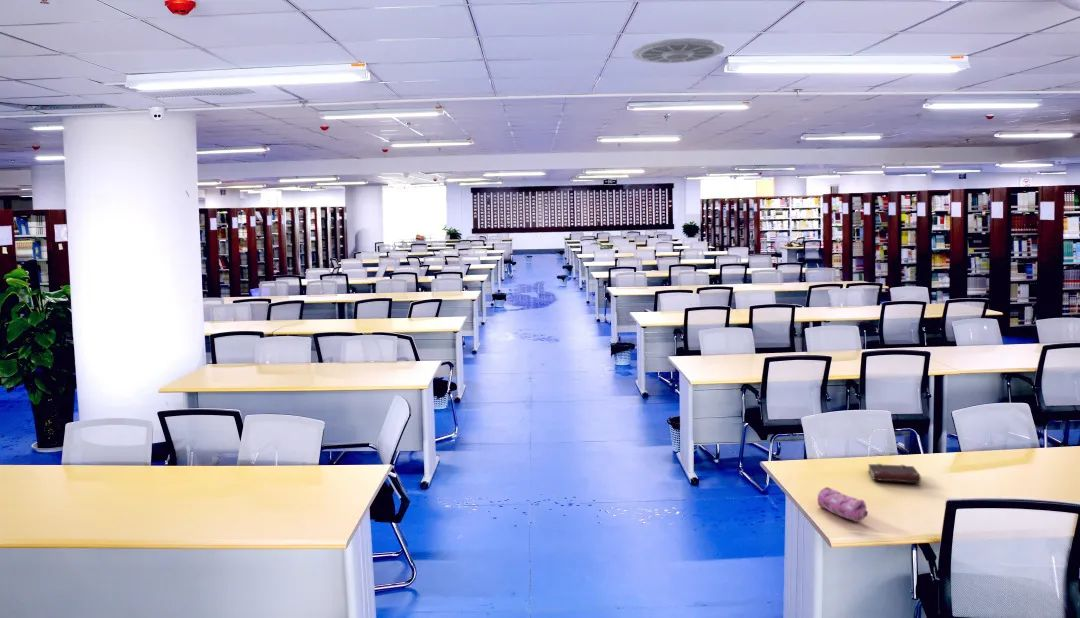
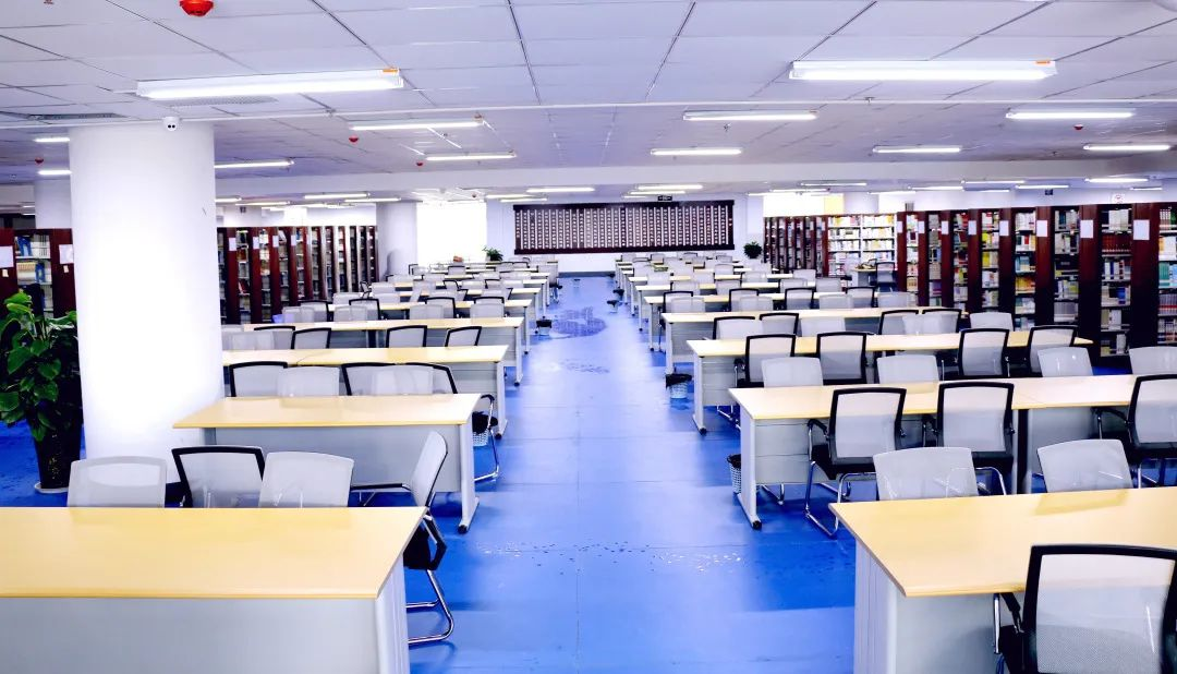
- book (893, 472)
- ceiling vent (677, 53)
- pencil case (841, 503)
